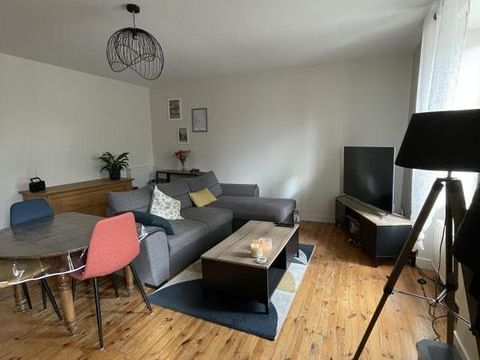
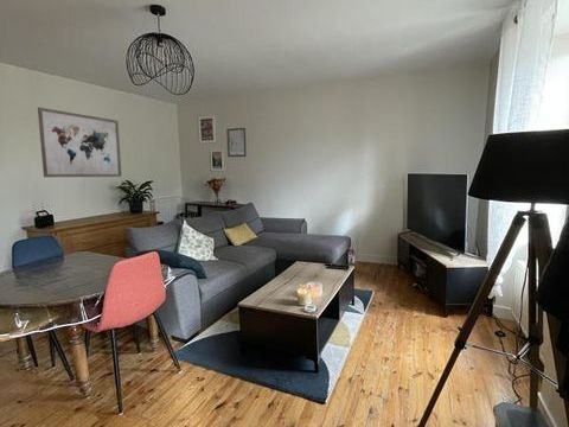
+ wall art (84, 146)
